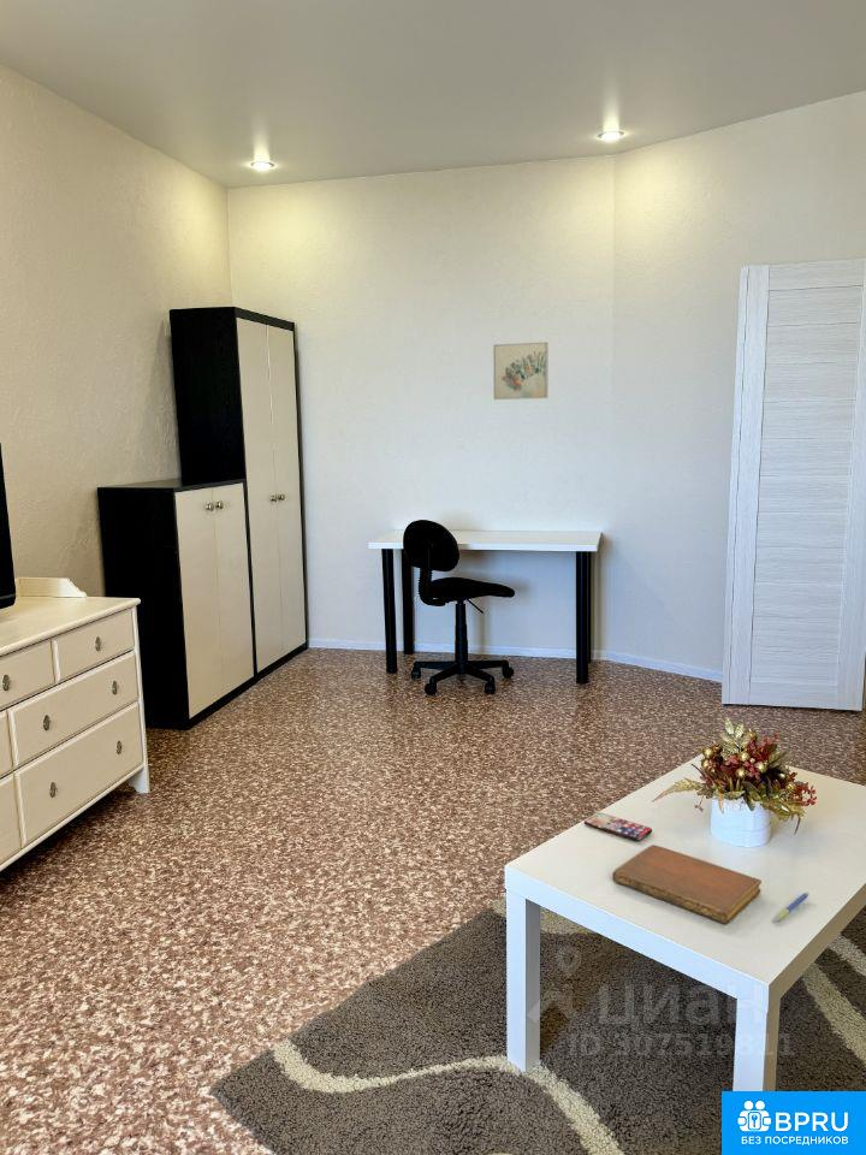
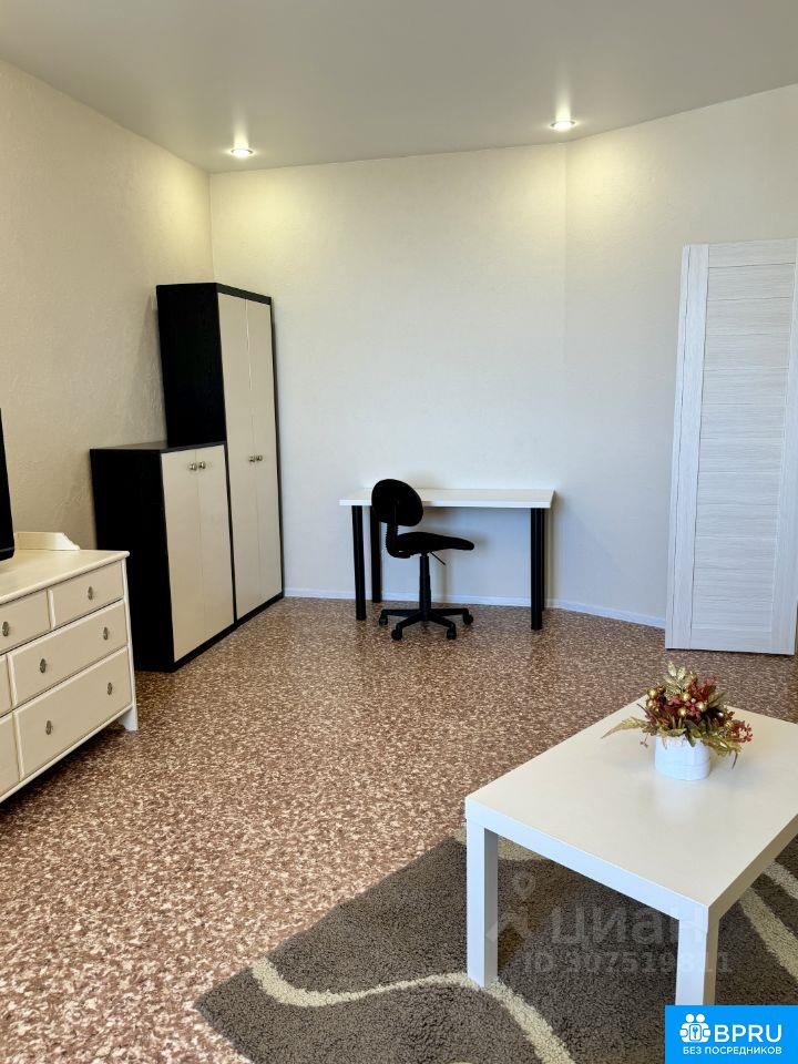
- wall art (520, 371)
- notebook (686, 881)
- smartphone (617, 825)
- pen (790, 907)
